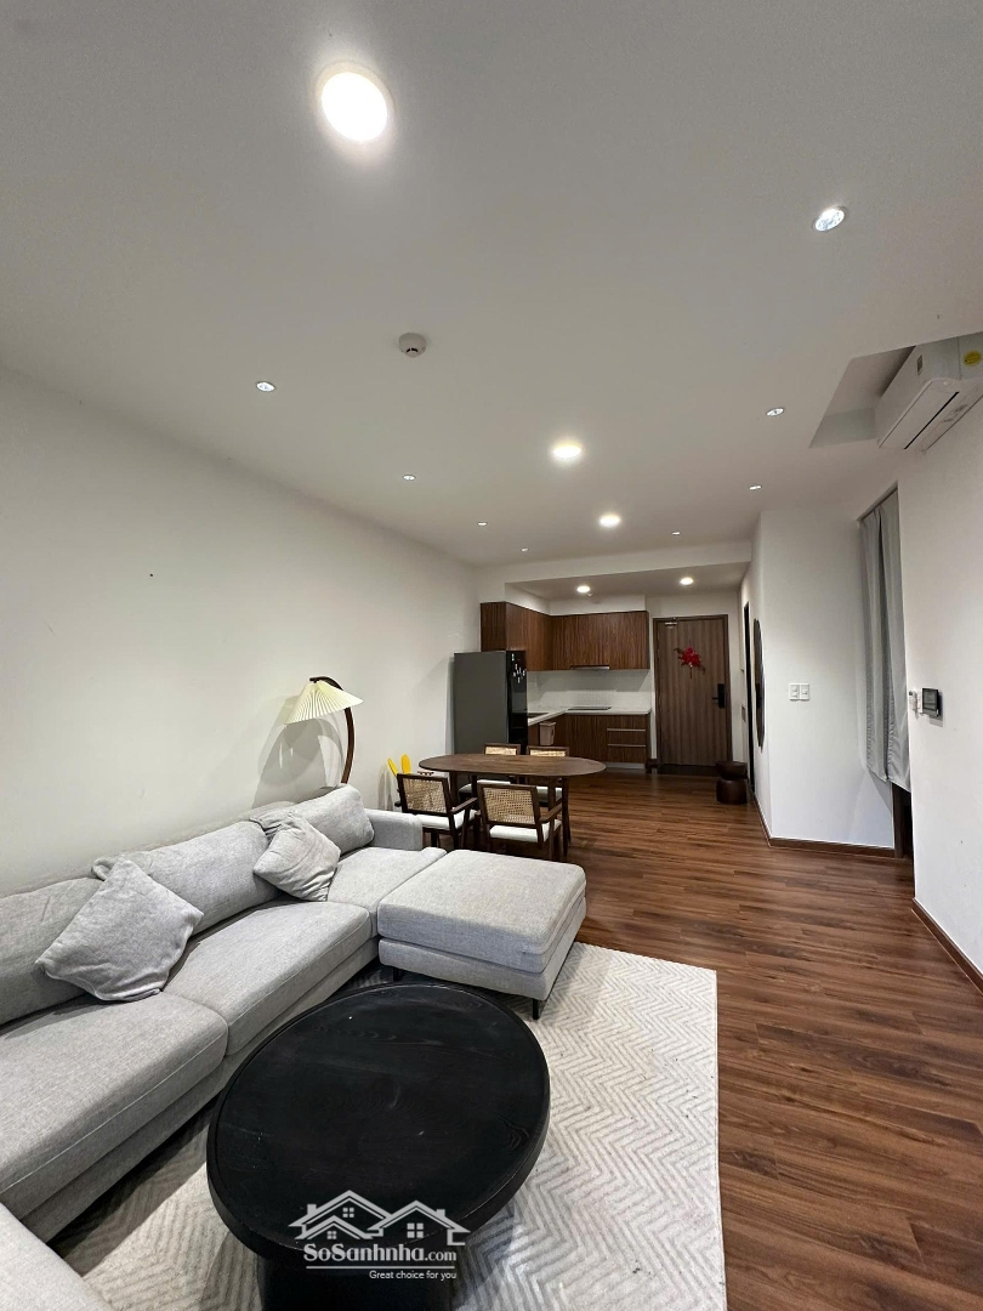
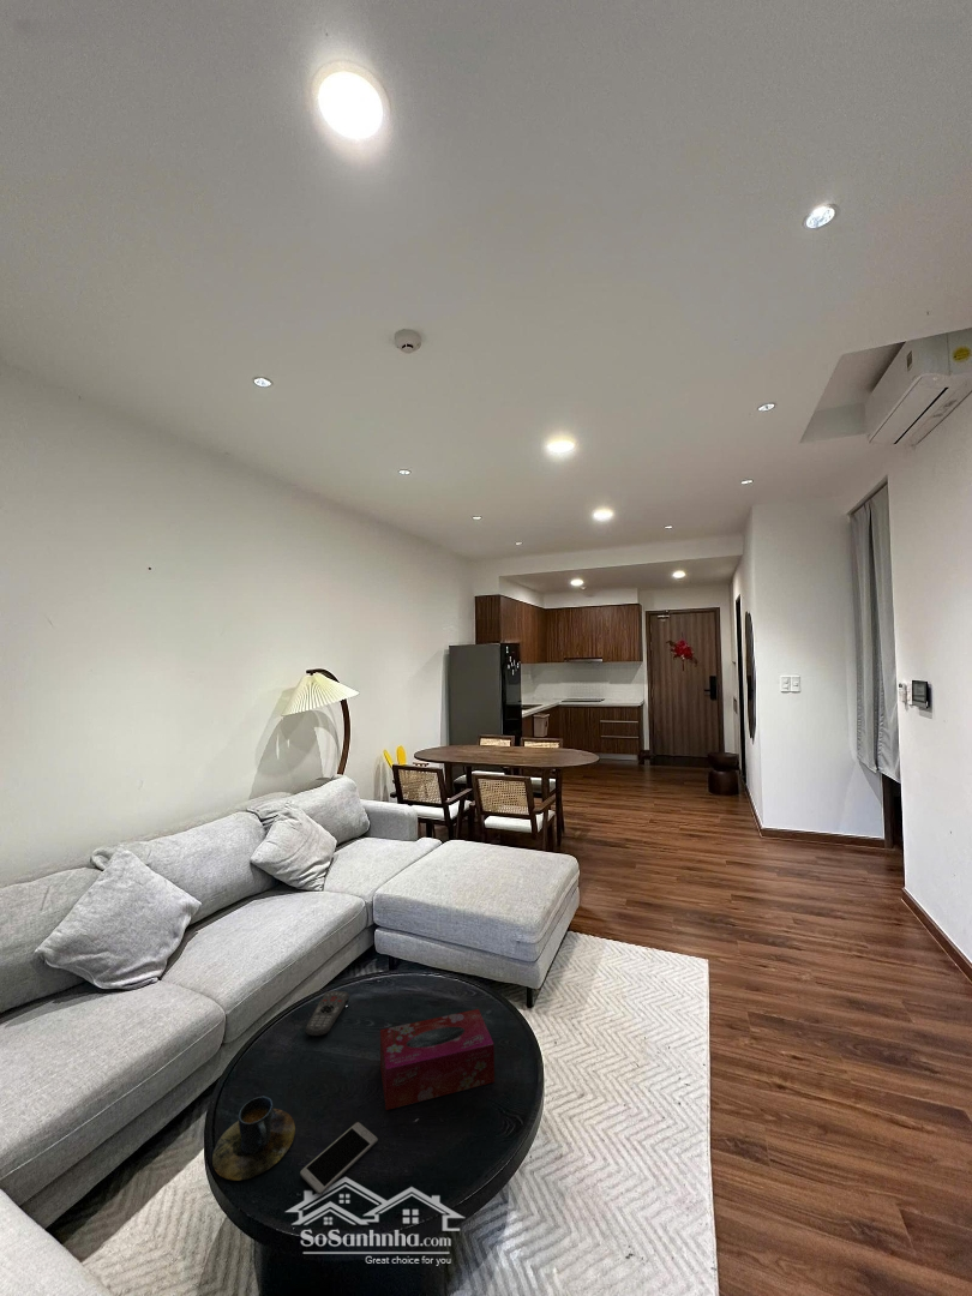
+ remote control (326, 1013)
+ tissue box (436, 1055)
+ cup (254, 1126)
+ cell phone (340, 1156)
